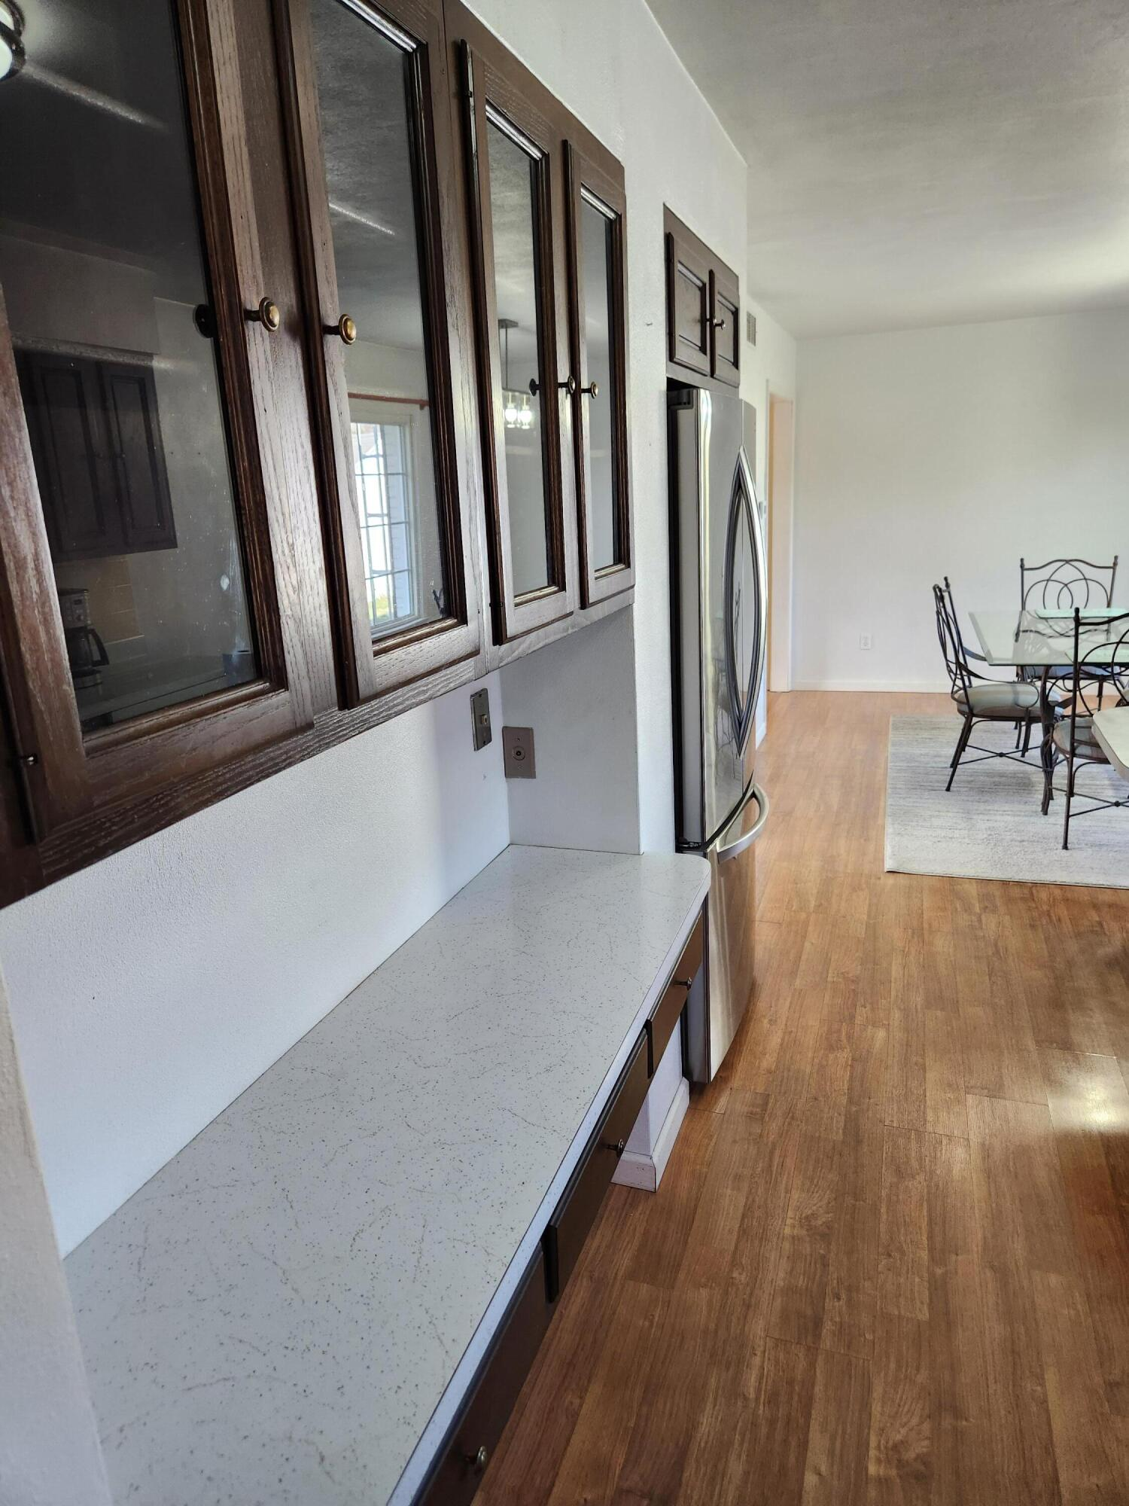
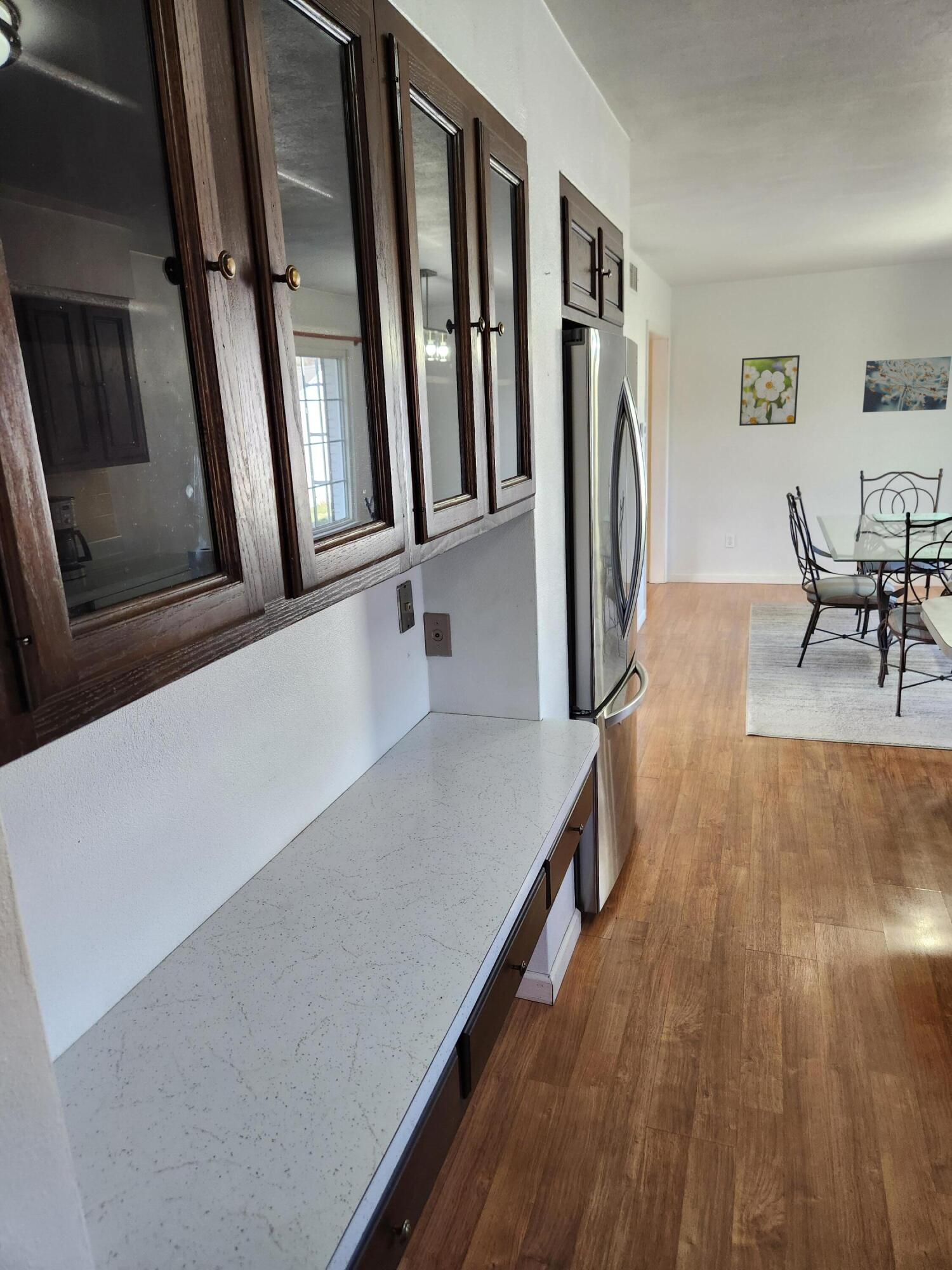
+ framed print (769, 391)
+ wall art (906, 385)
